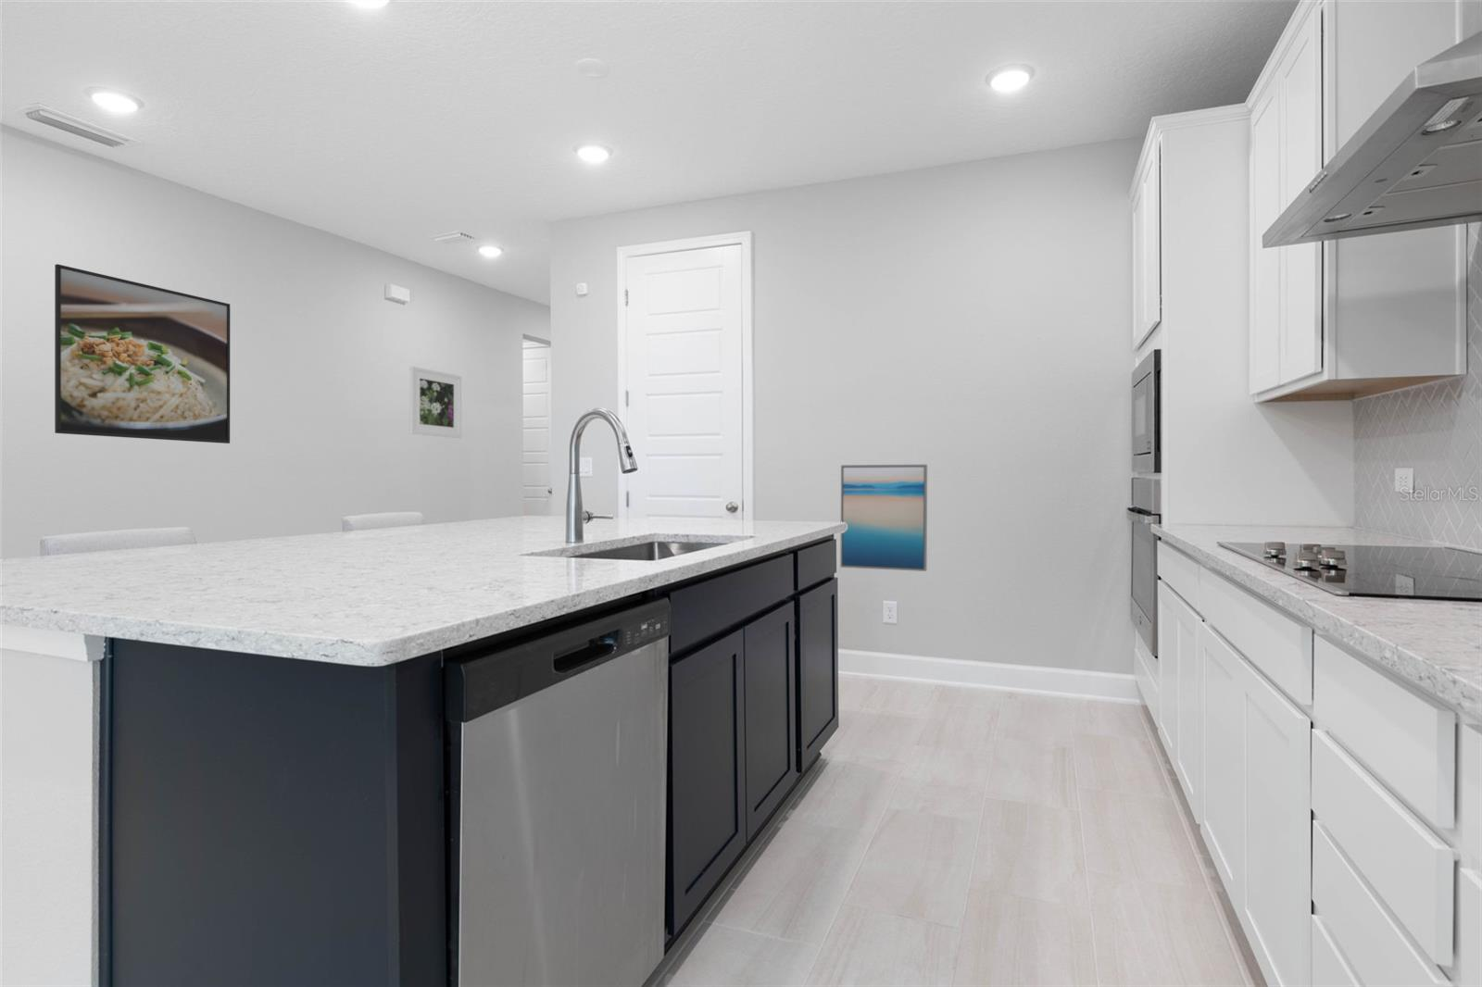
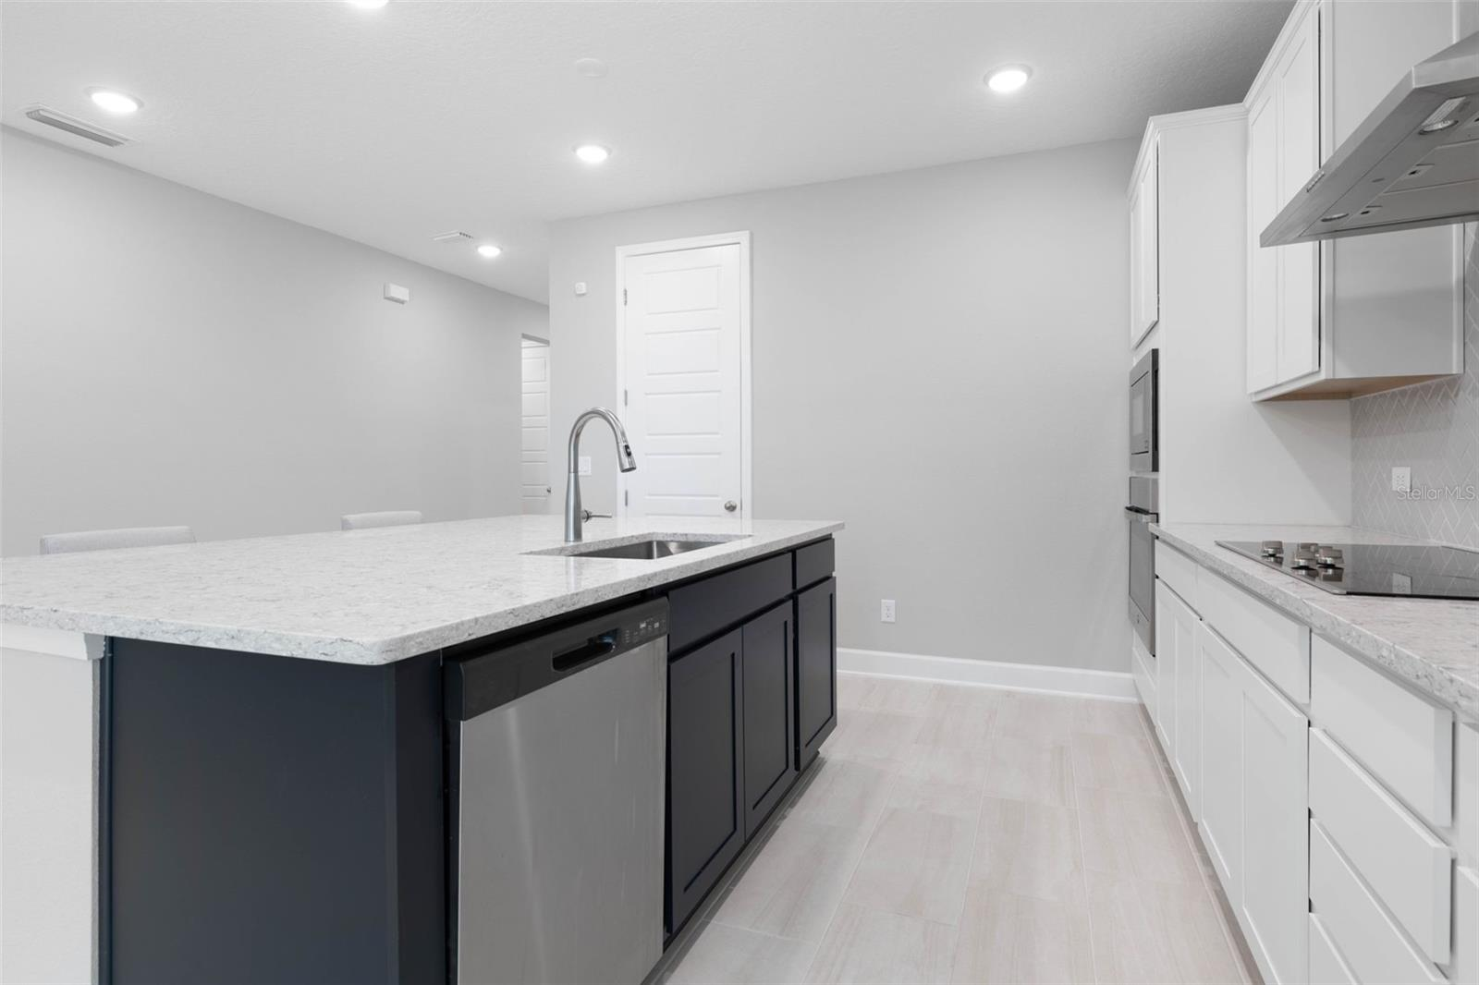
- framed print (150, 362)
- wall art (883, 517)
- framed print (436, 403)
